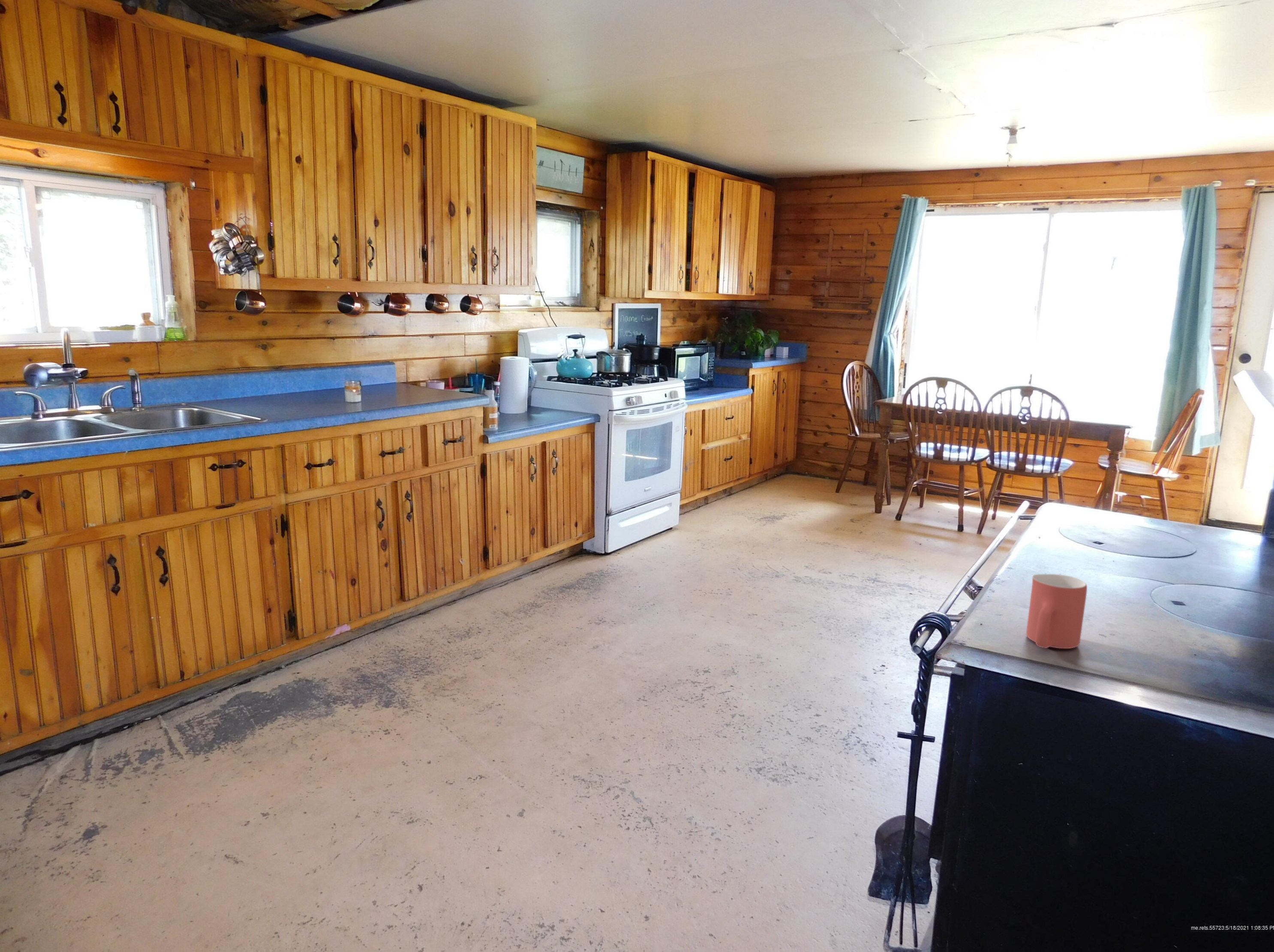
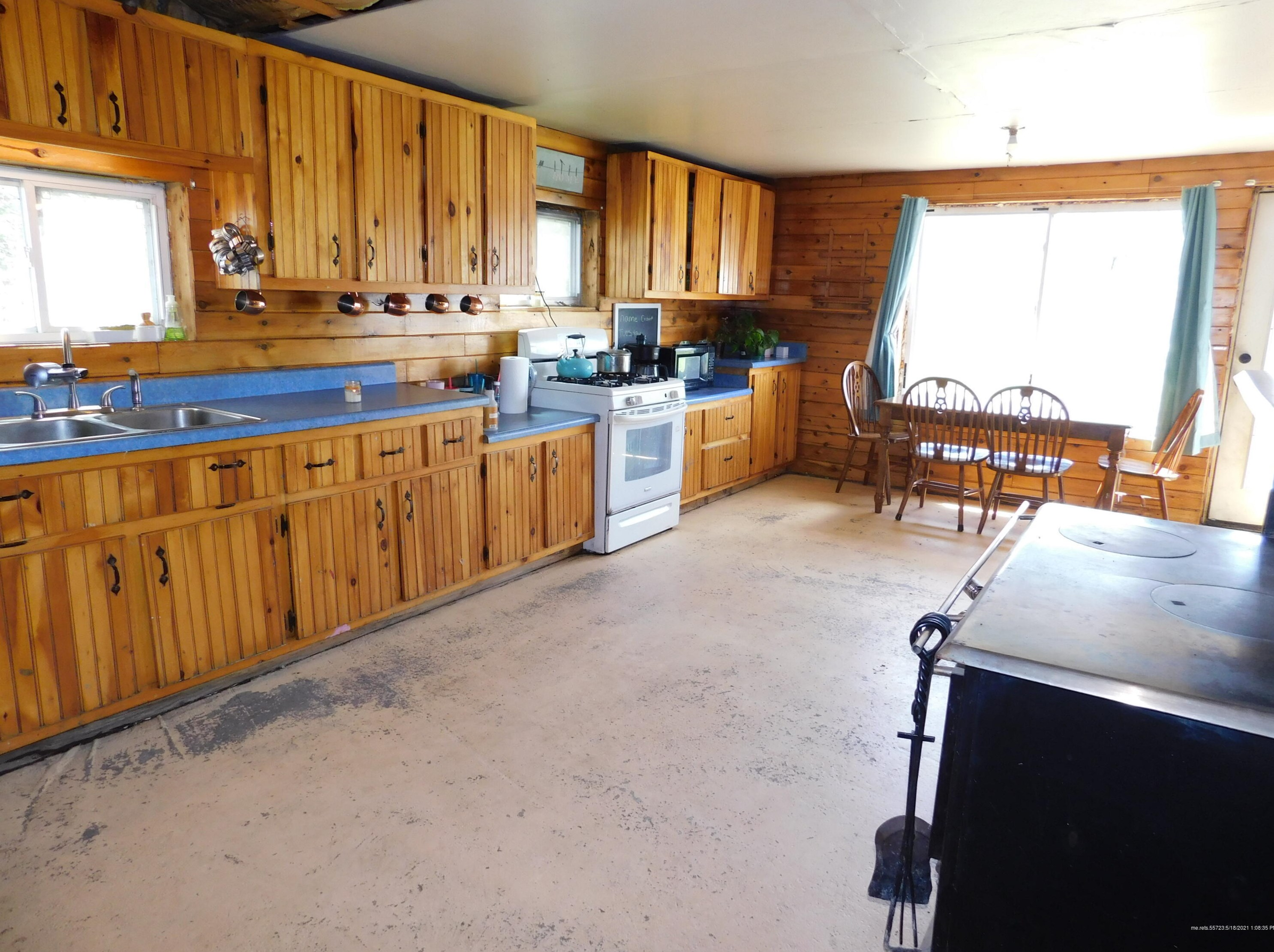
- mug (1052, 614)
